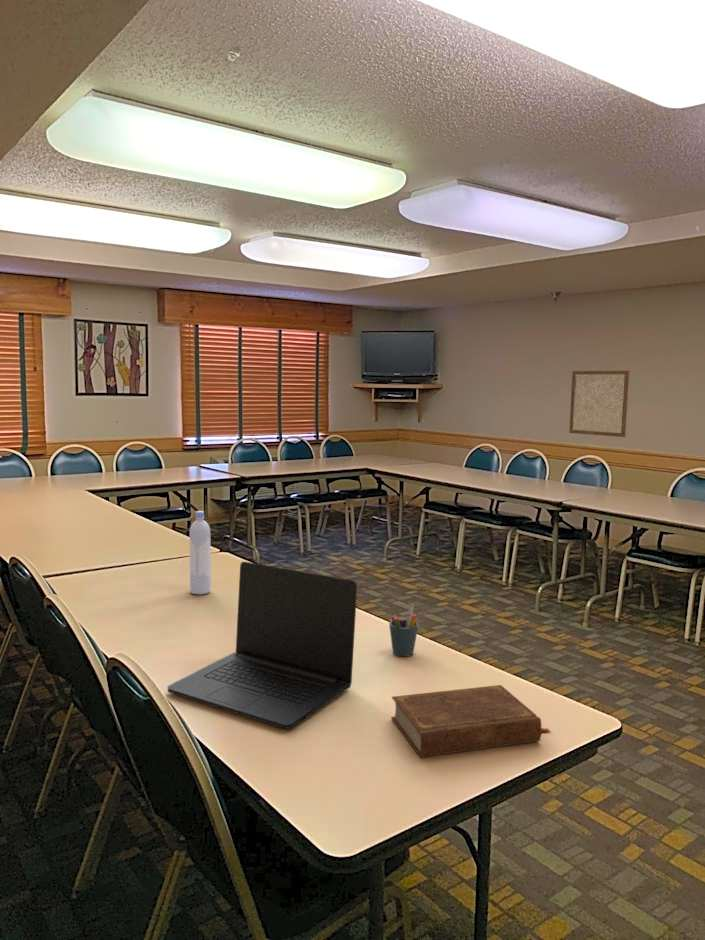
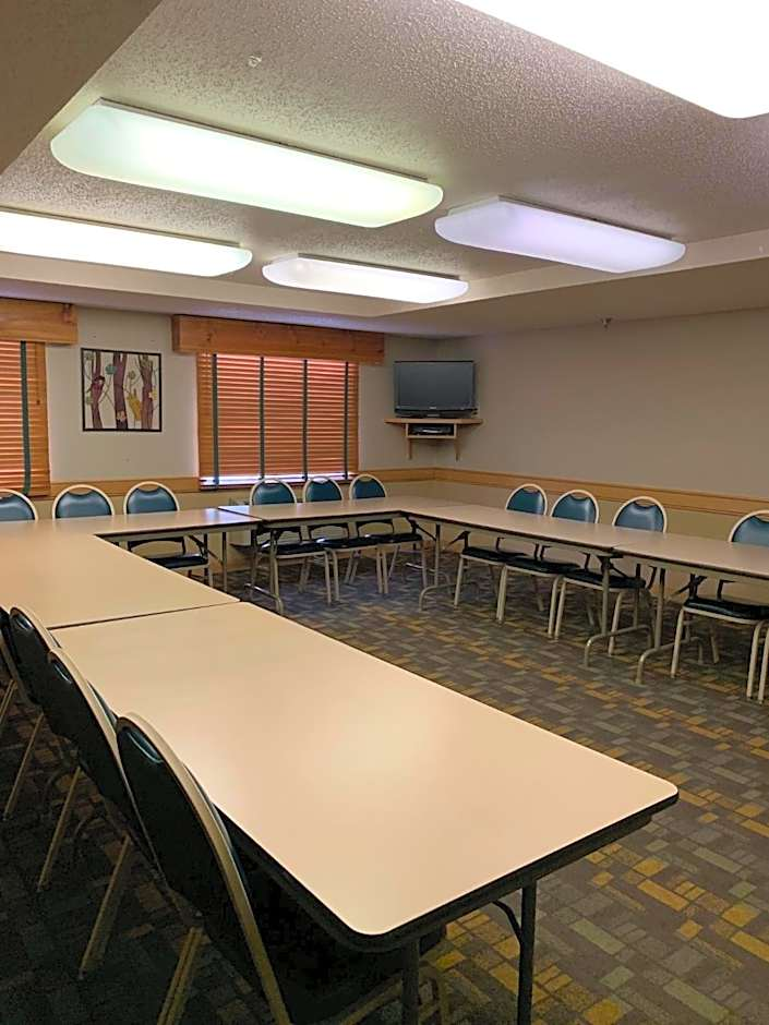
- laptop (262, 636)
- pen holder (404, 630)
- book (463, 718)
- bottle (200, 551)
- wall art (600, 400)
